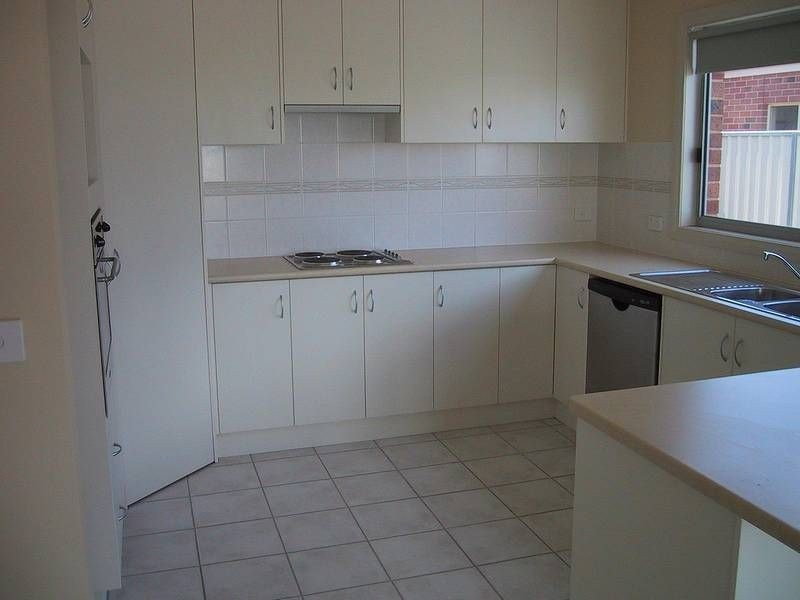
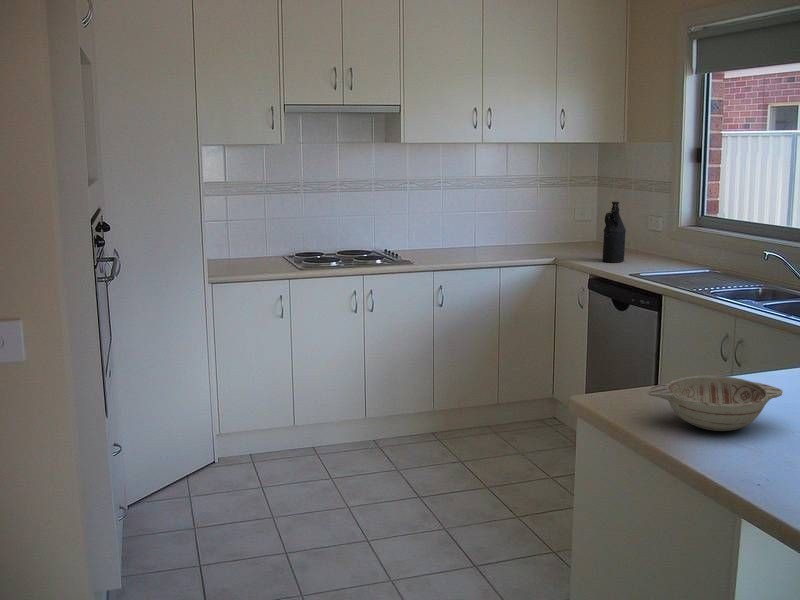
+ bottle (614, 231)
+ decorative bowl (714, 406)
